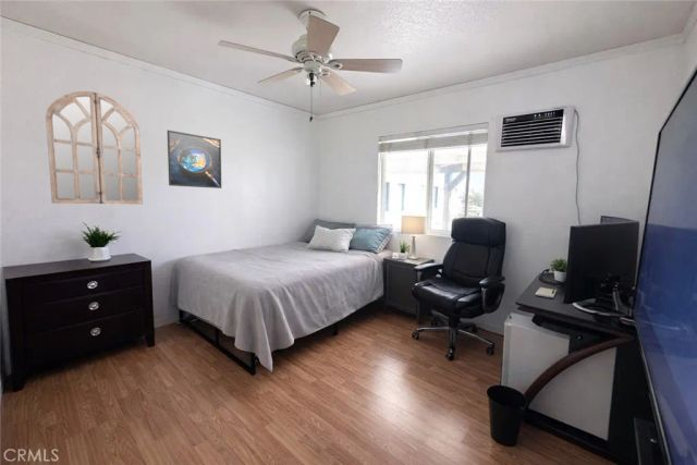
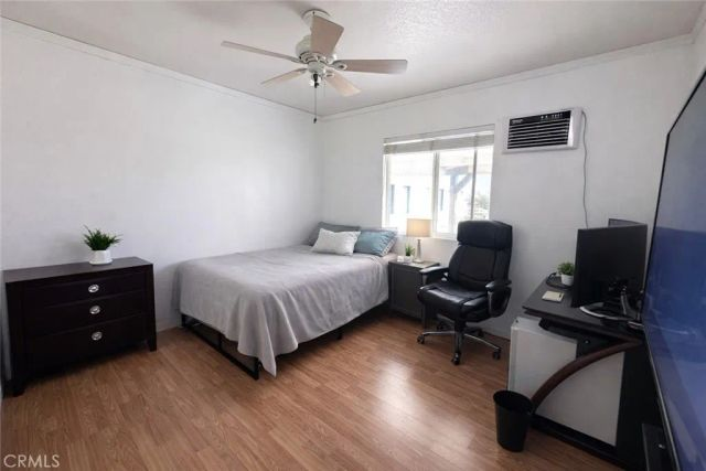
- home mirror (98, 148)
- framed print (196, 161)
